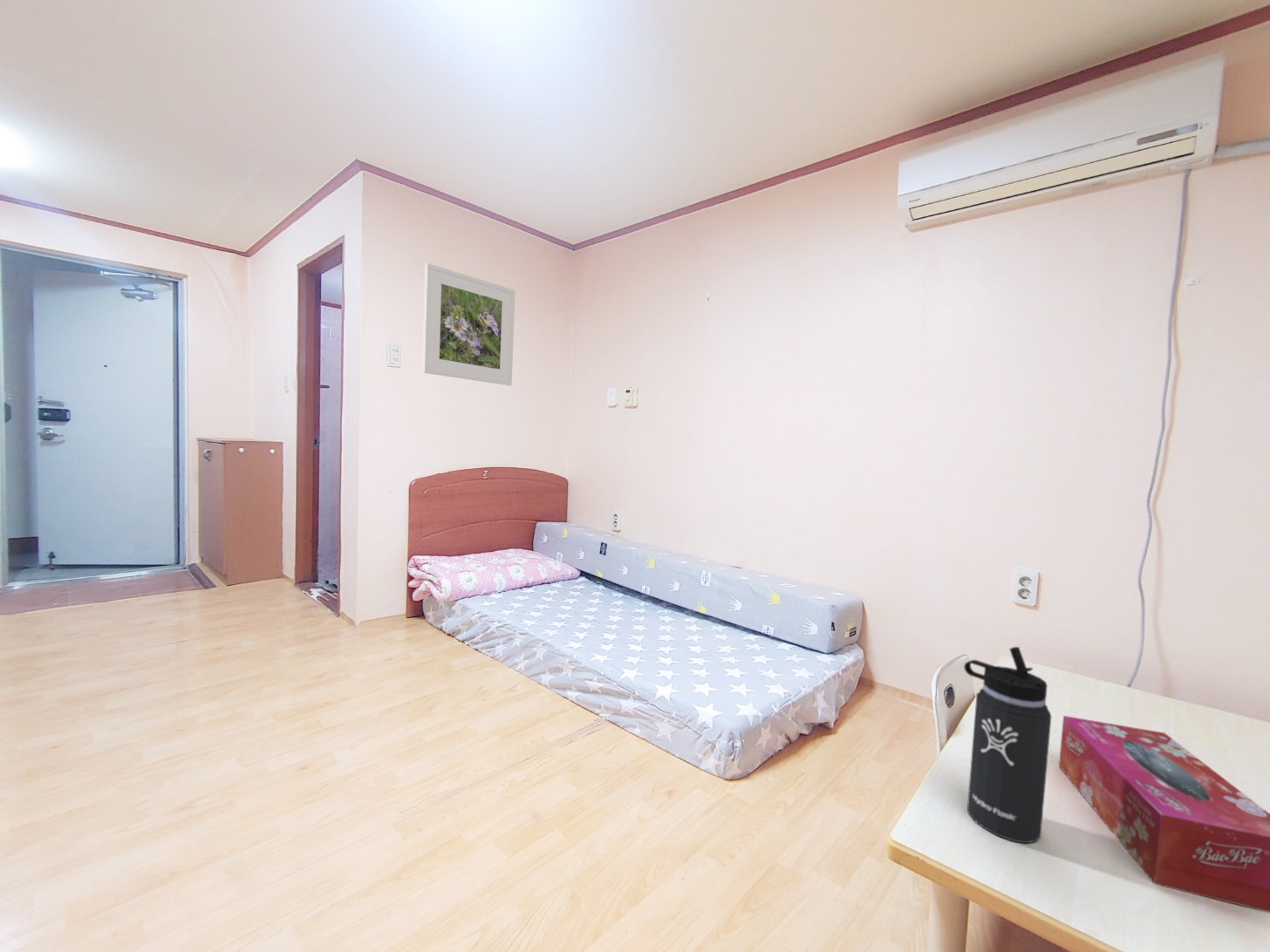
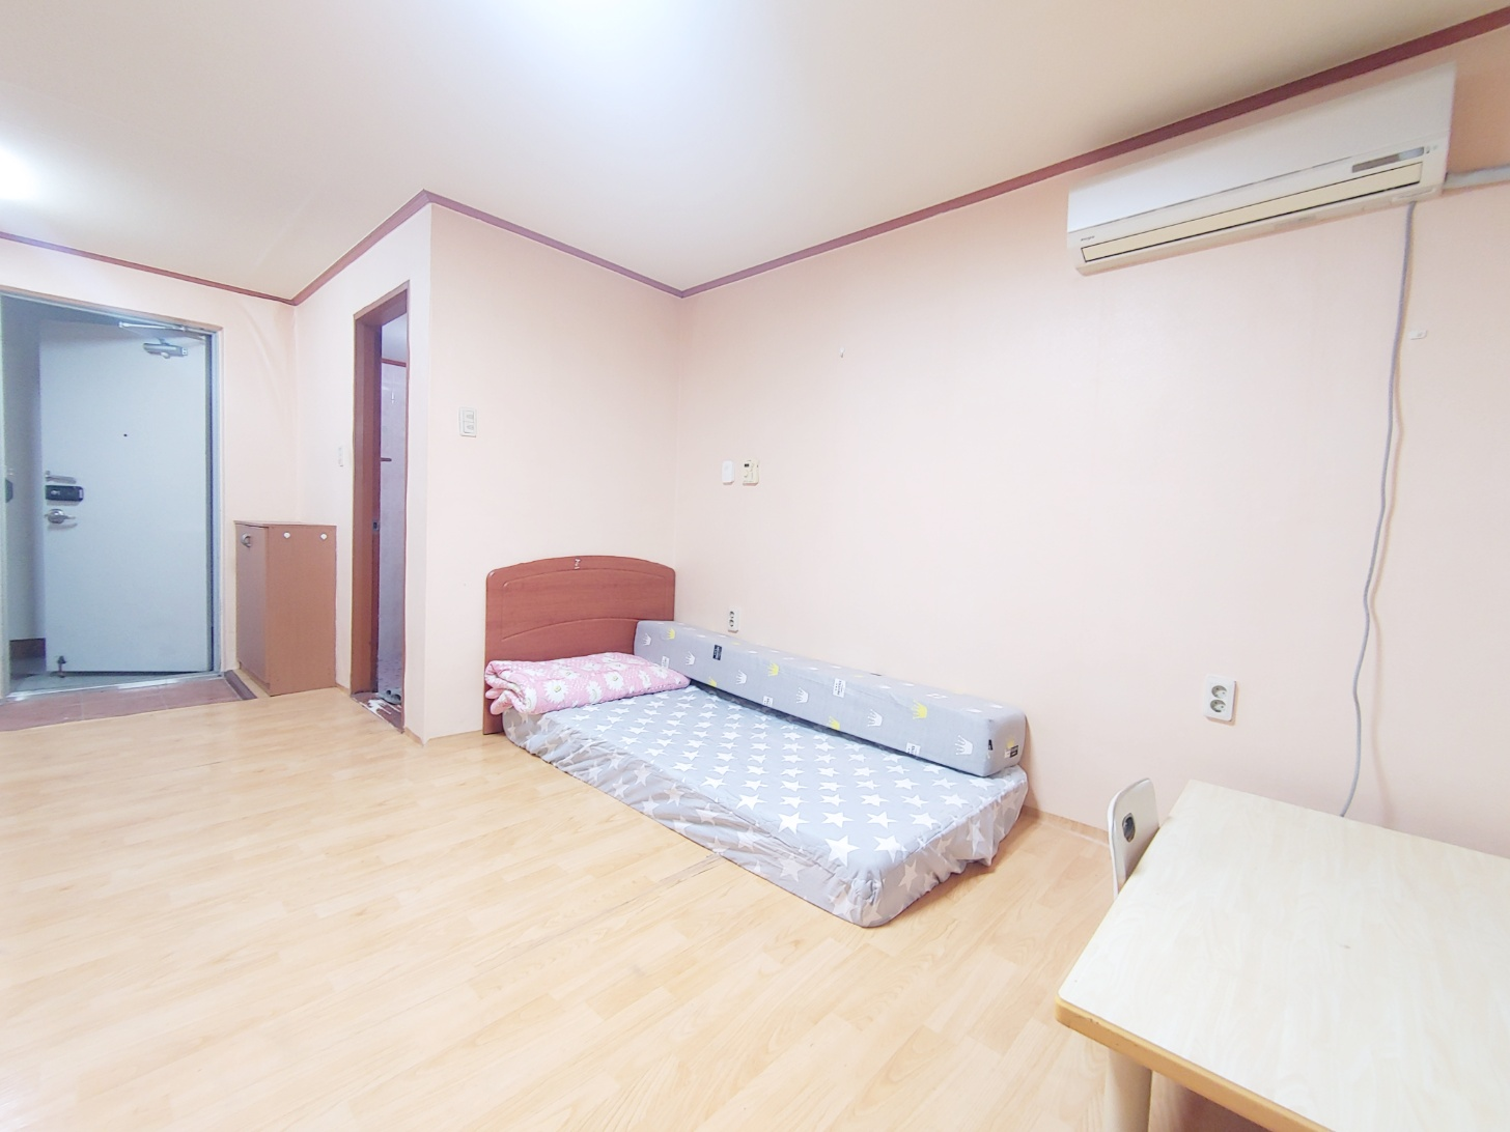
- tissue box (1160, 798)
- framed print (471, 329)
- thermos bottle (1001, 731)
